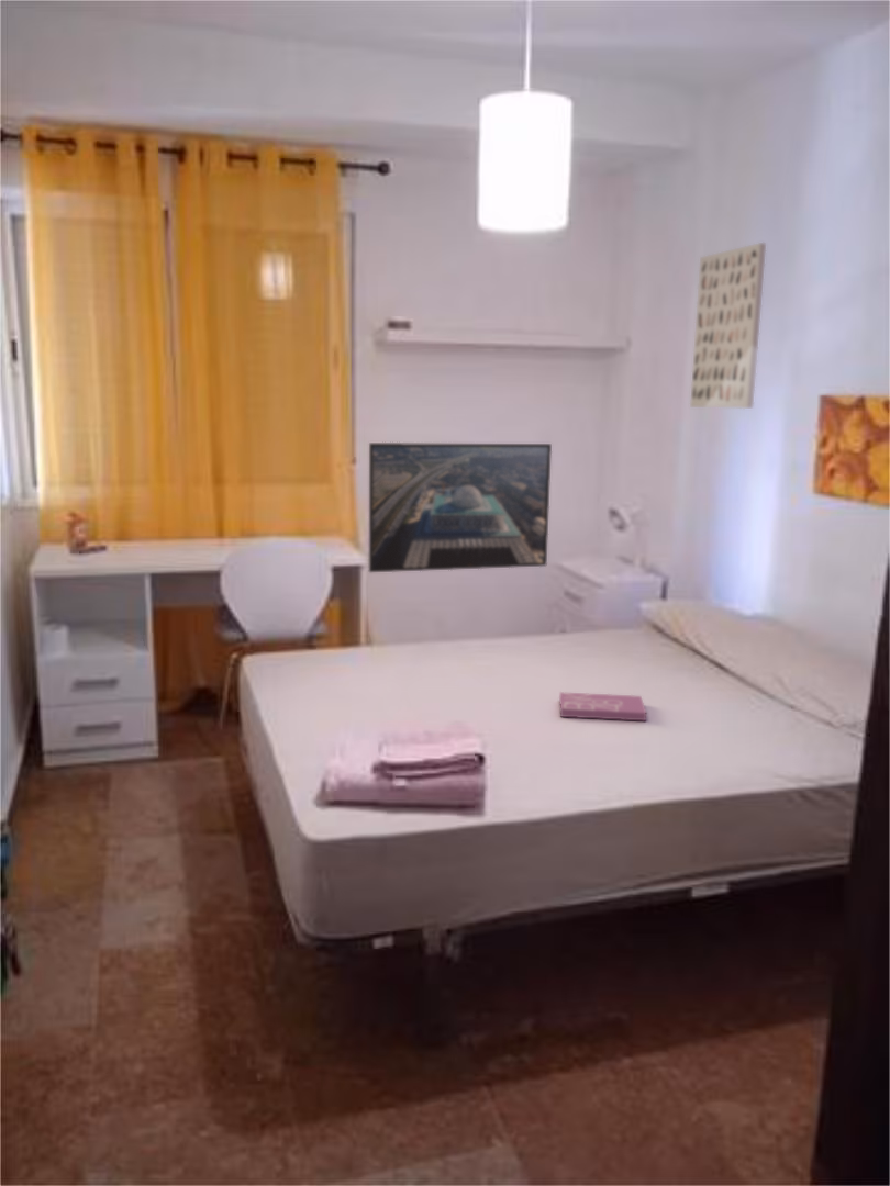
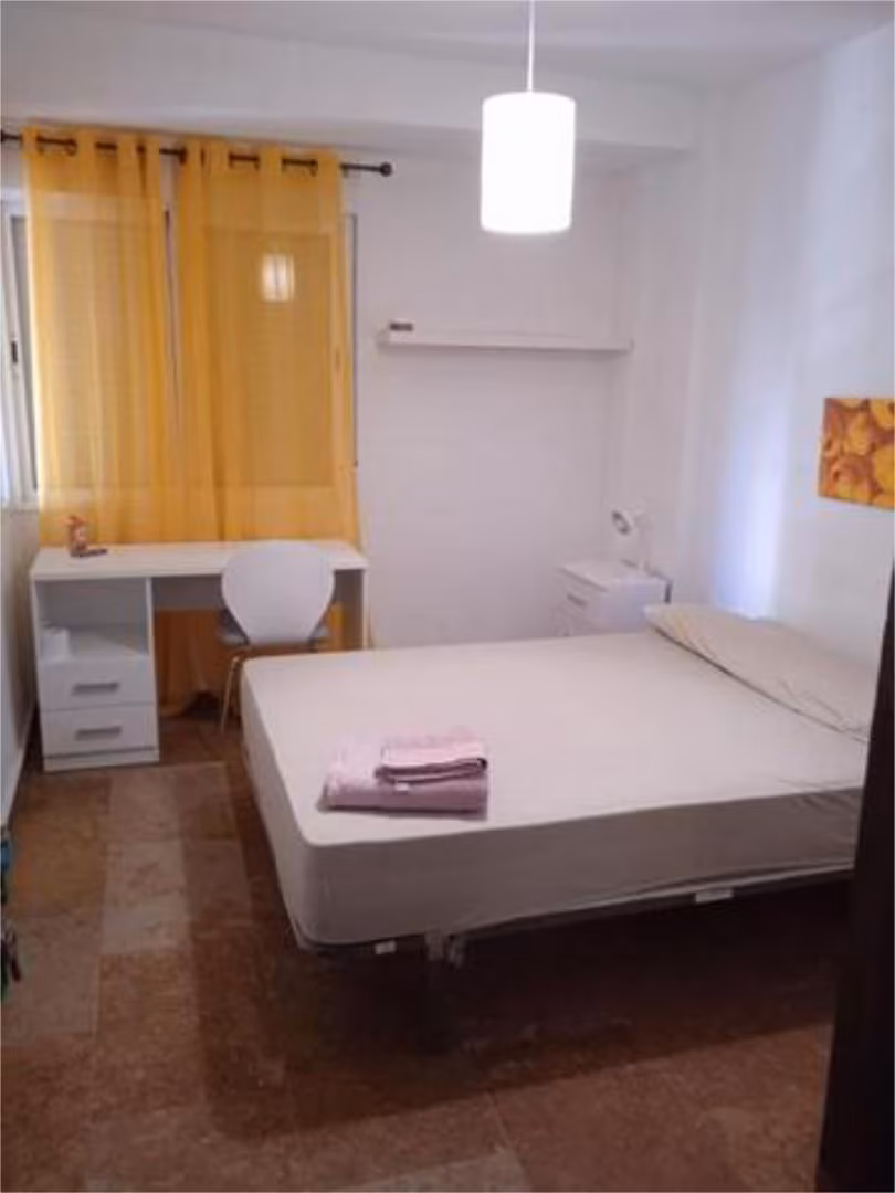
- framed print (461, 506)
- book (601, 706)
- wall art (725, 329)
